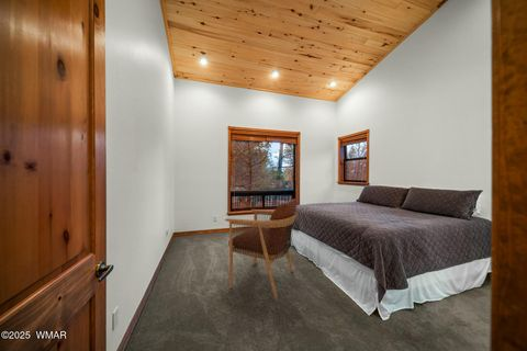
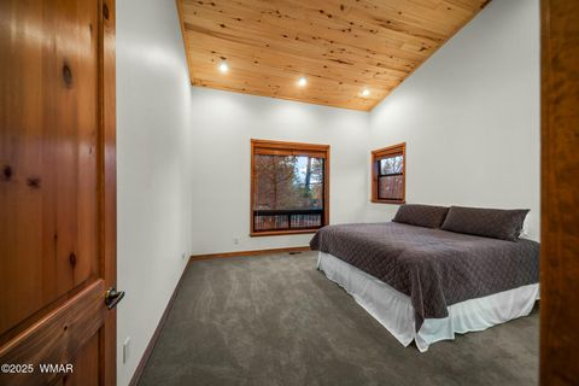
- armchair (266, 239)
